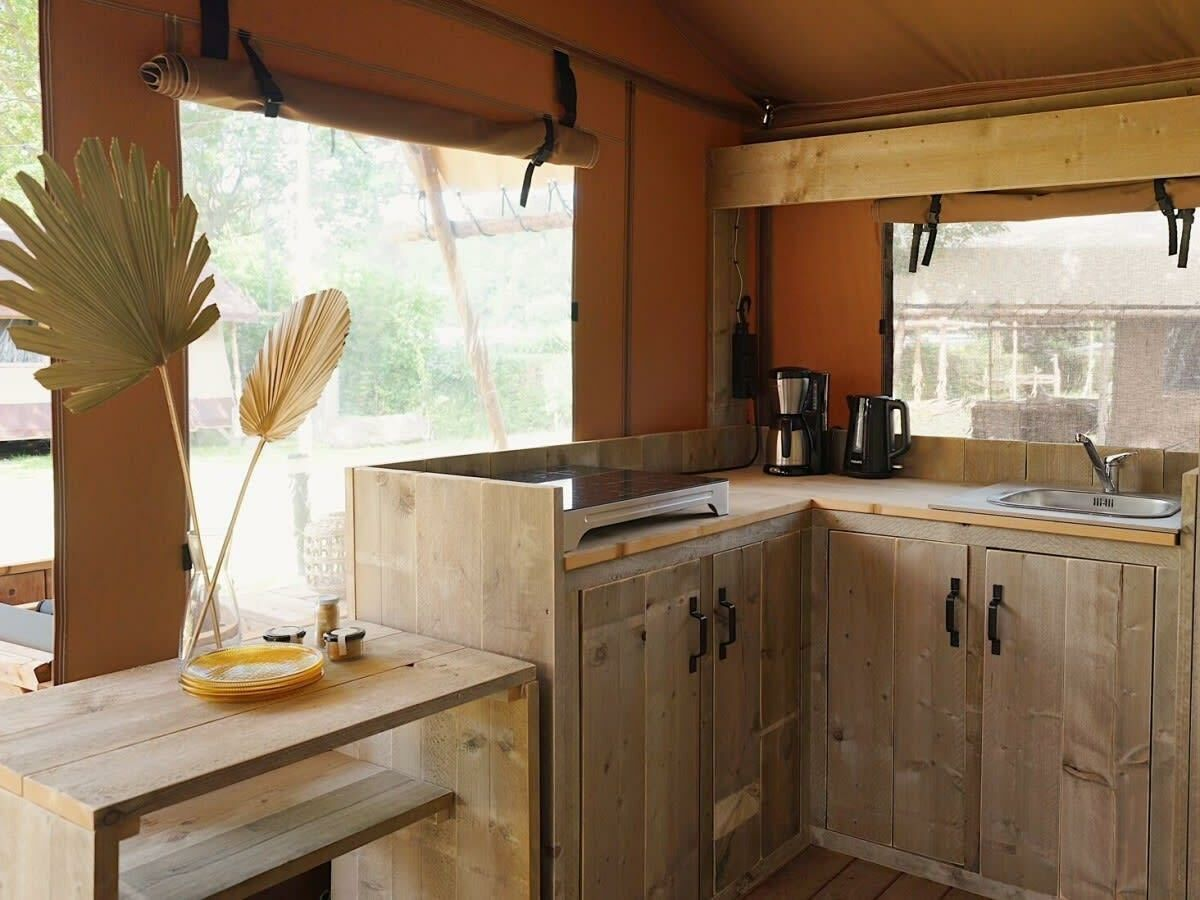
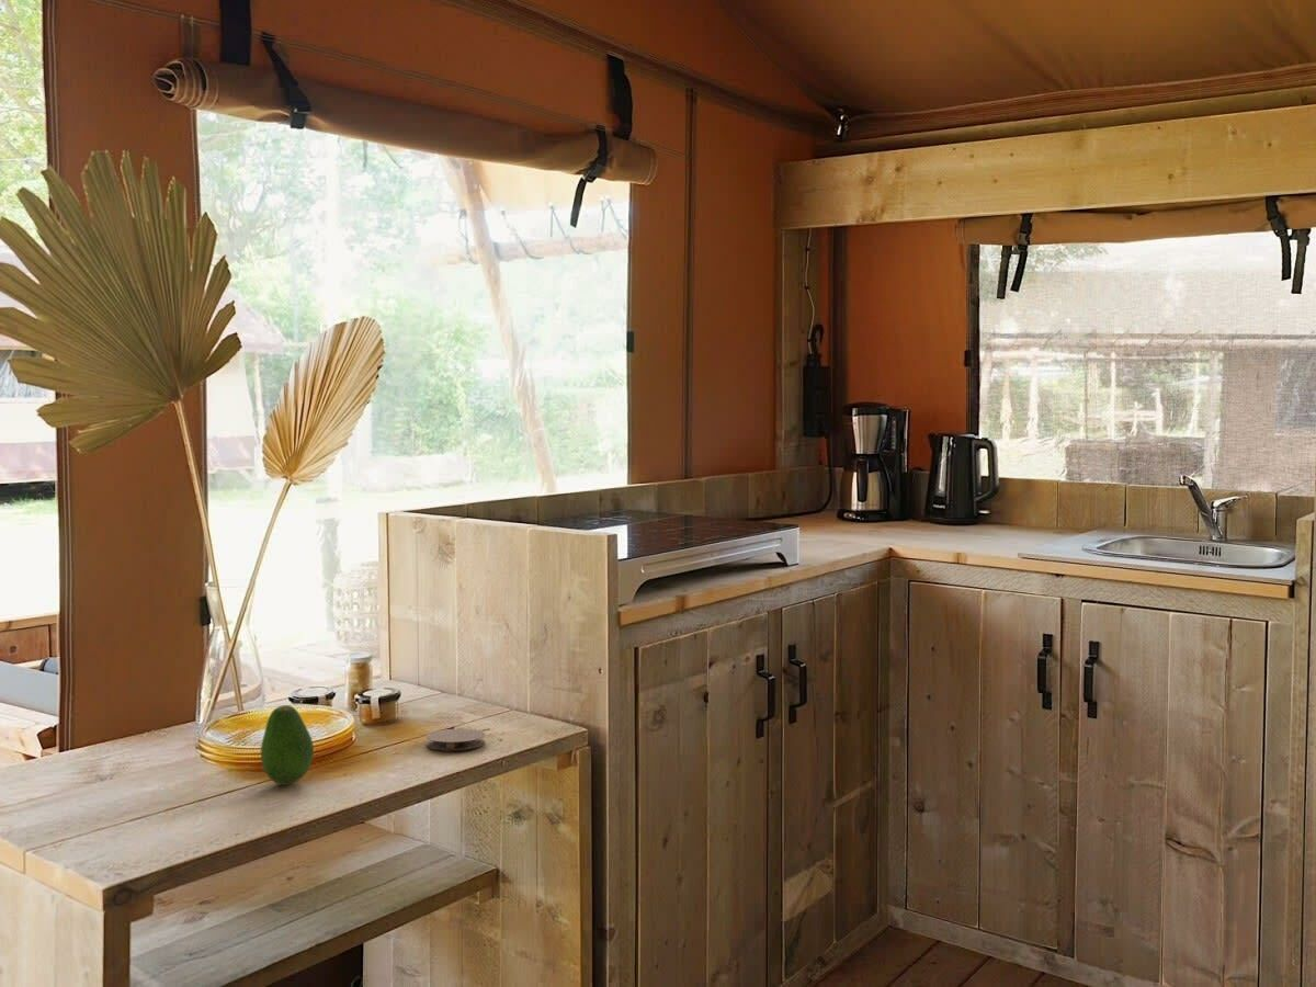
+ coaster (455, 739)
+ fruit (287, 745)
